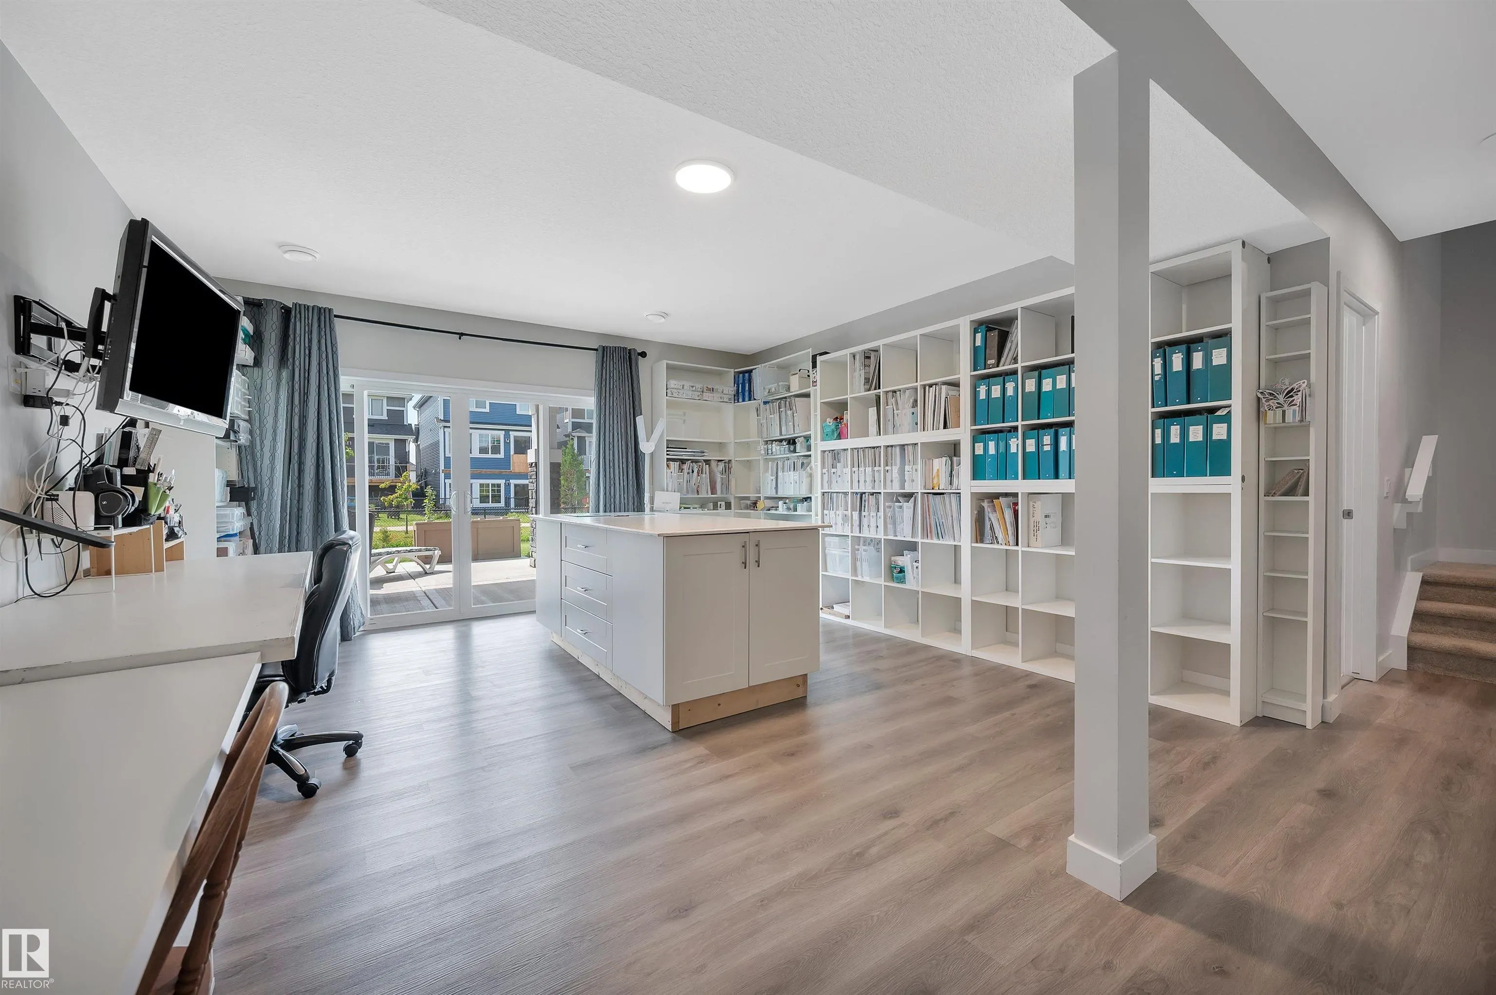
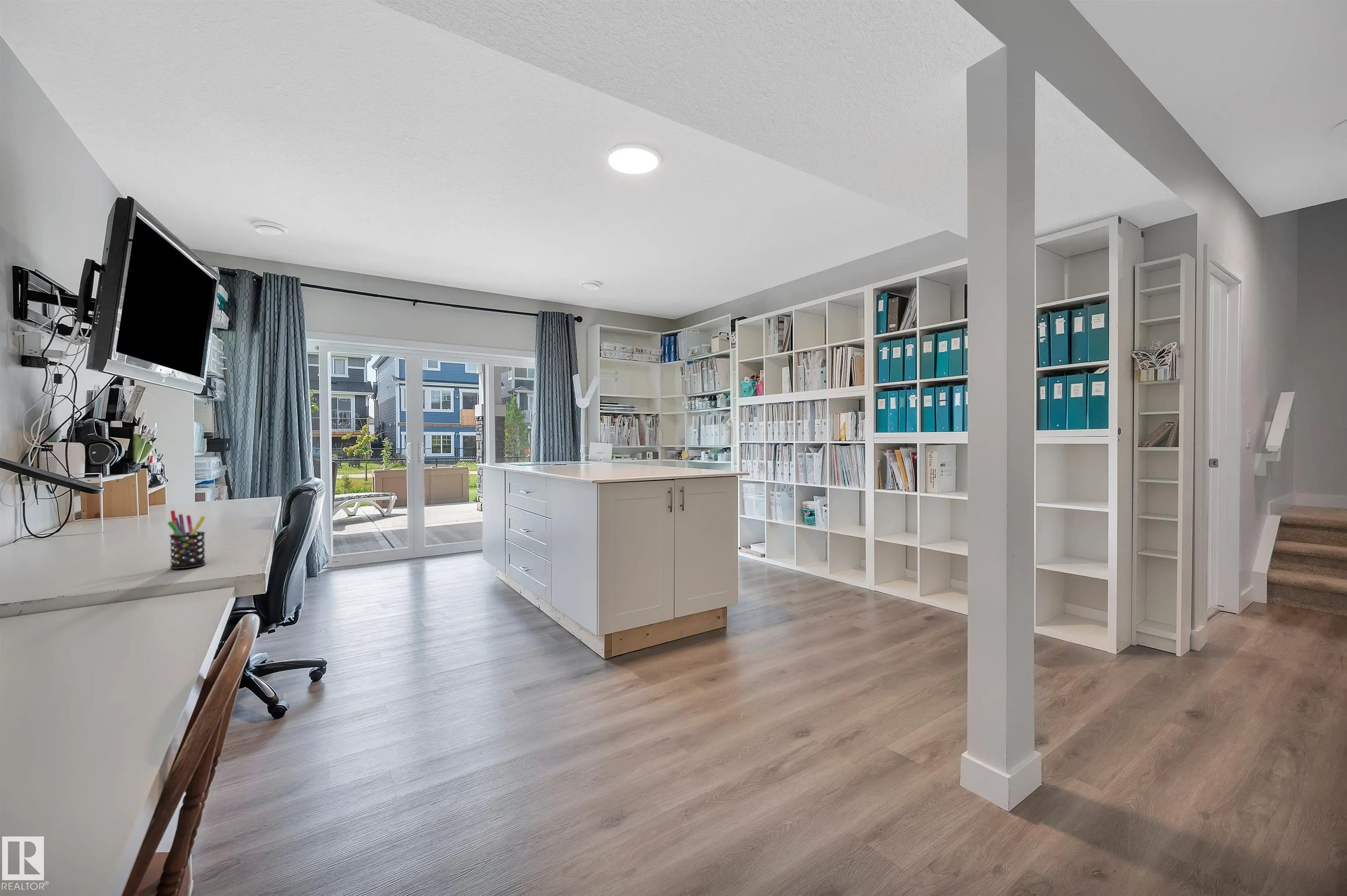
+ pen holder (183, 538)
